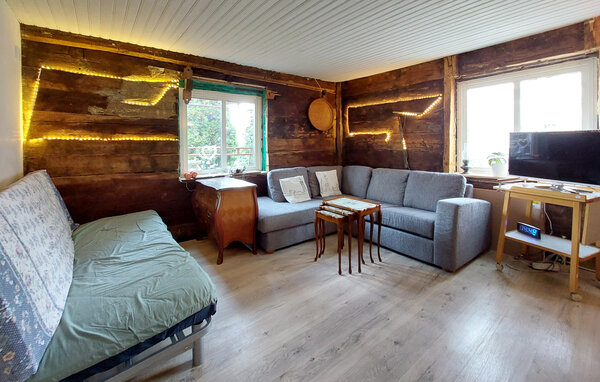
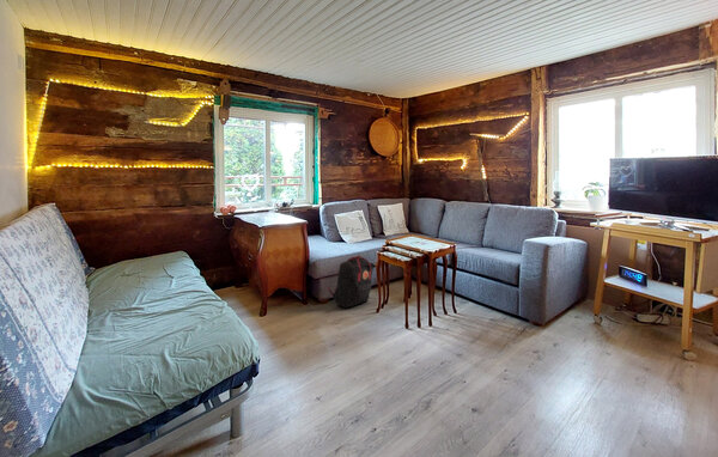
+ backpack (352, 279)
